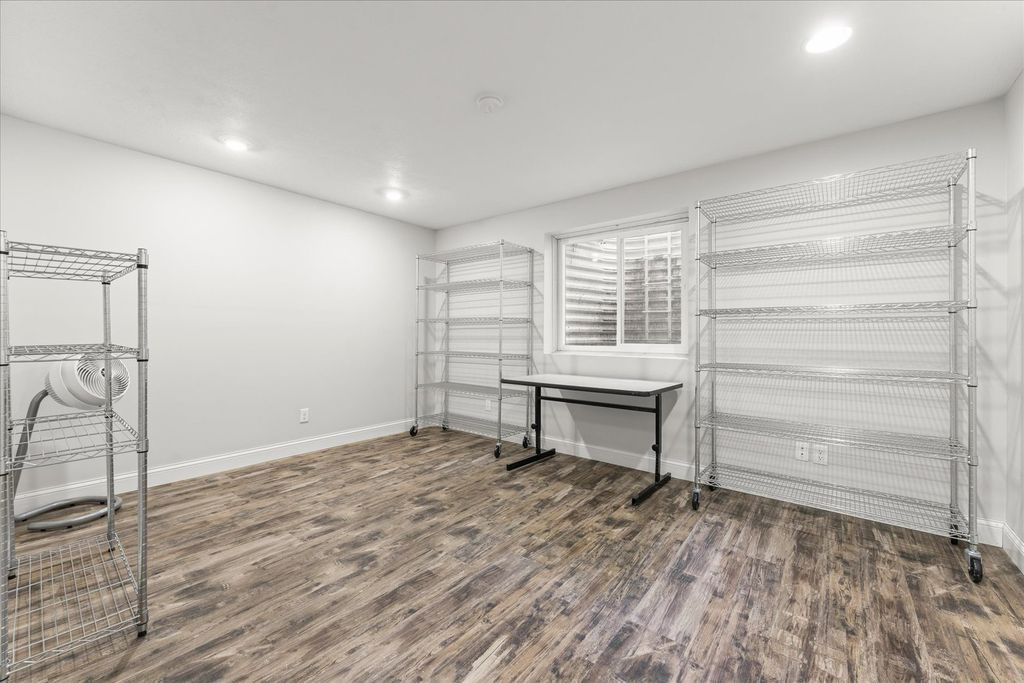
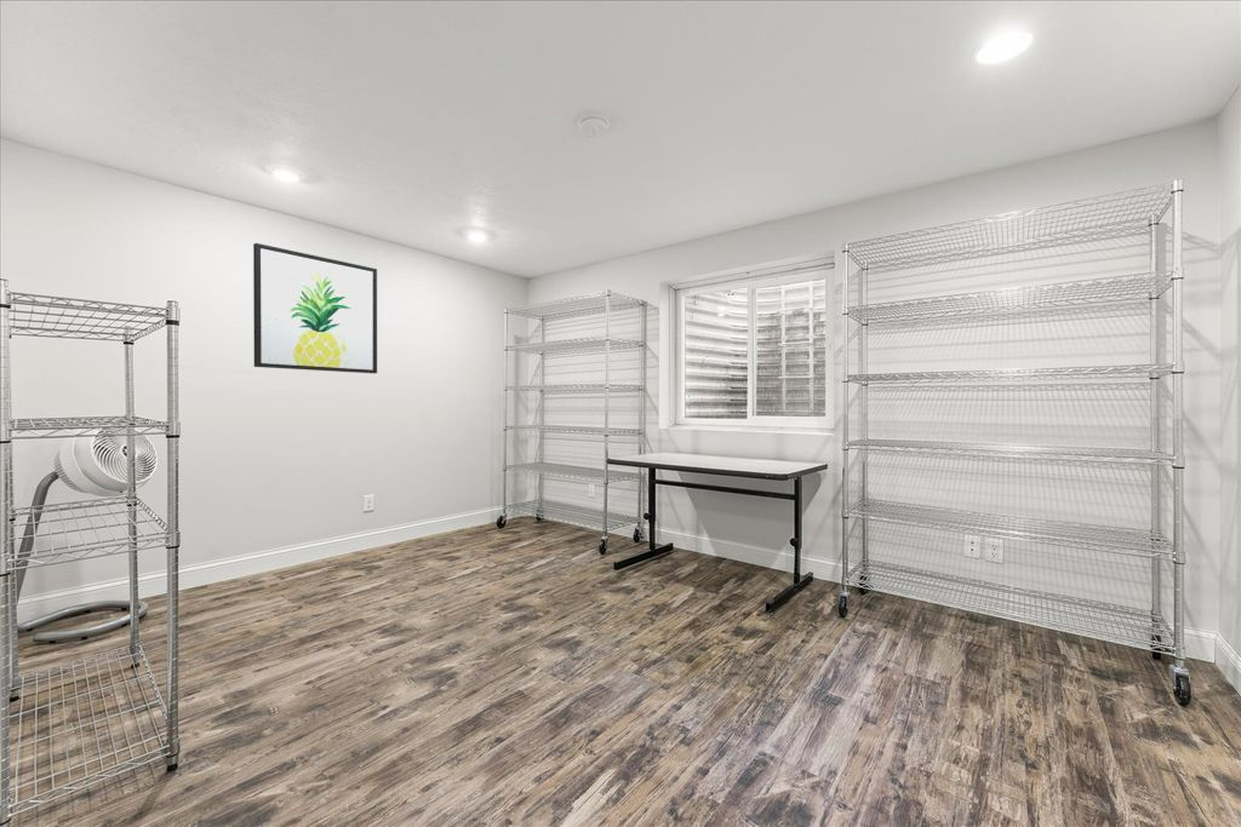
+ wall art (320, 314)
